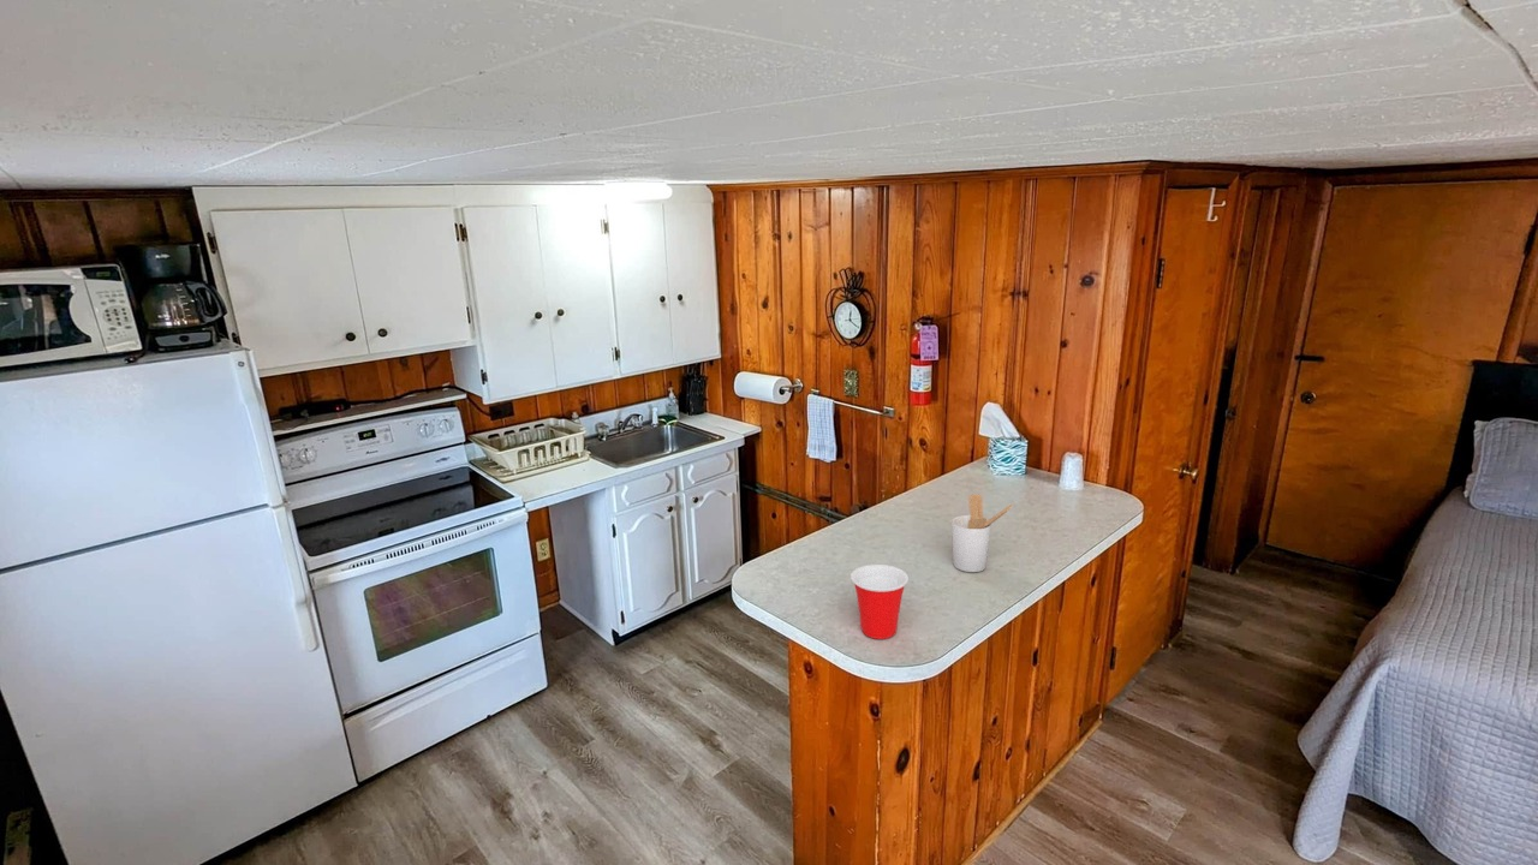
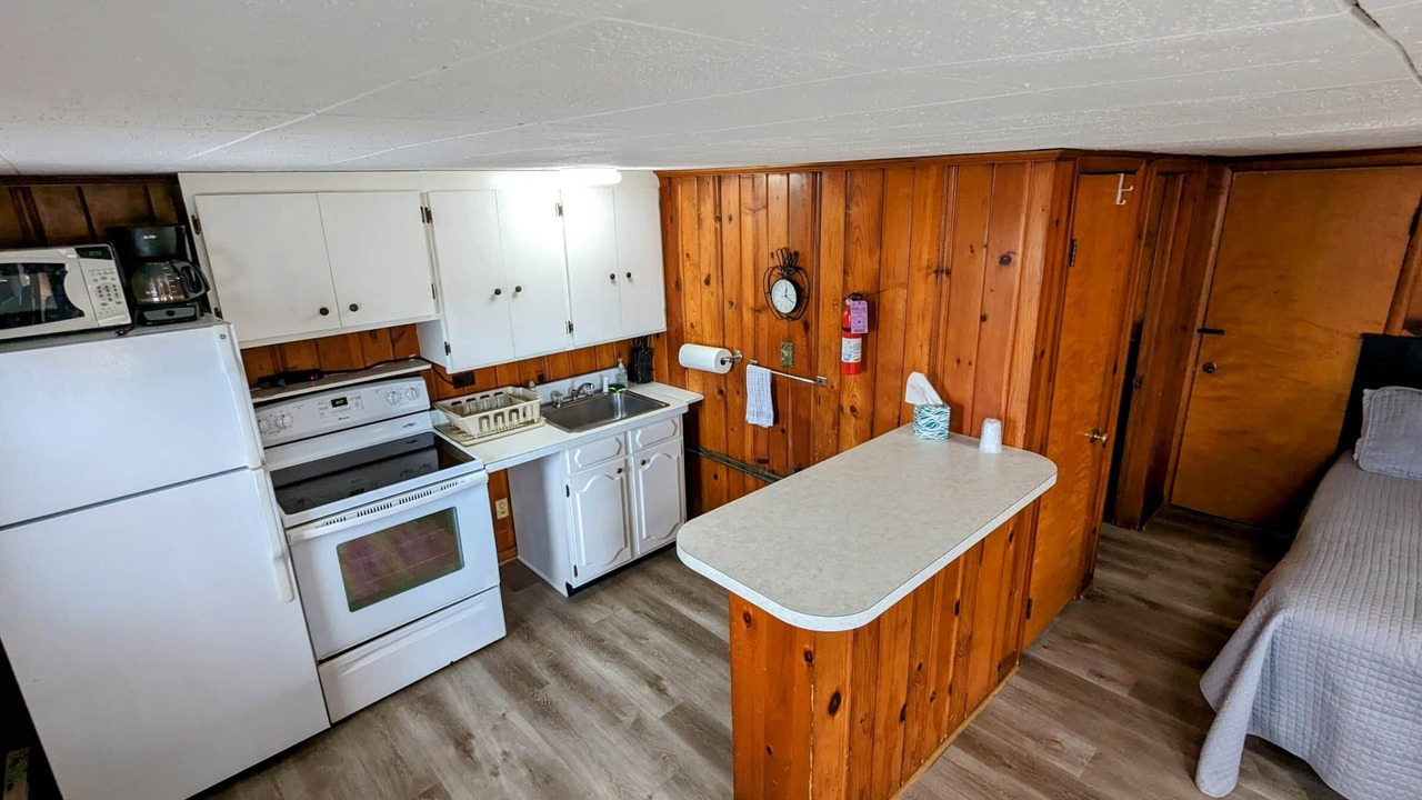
- utensil holder (980, 533)
- cup (878, 603)
